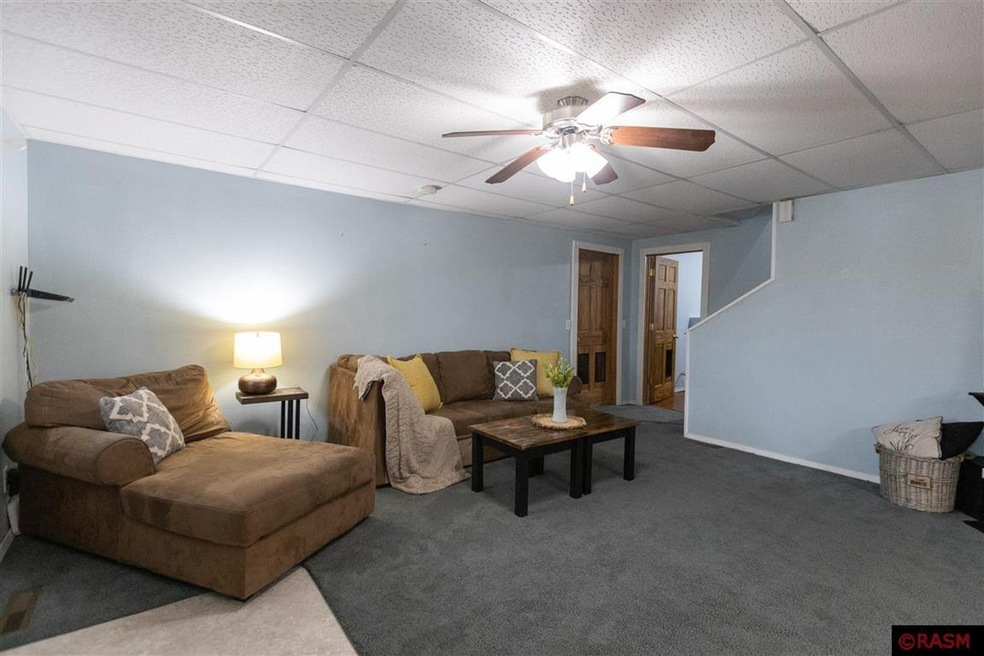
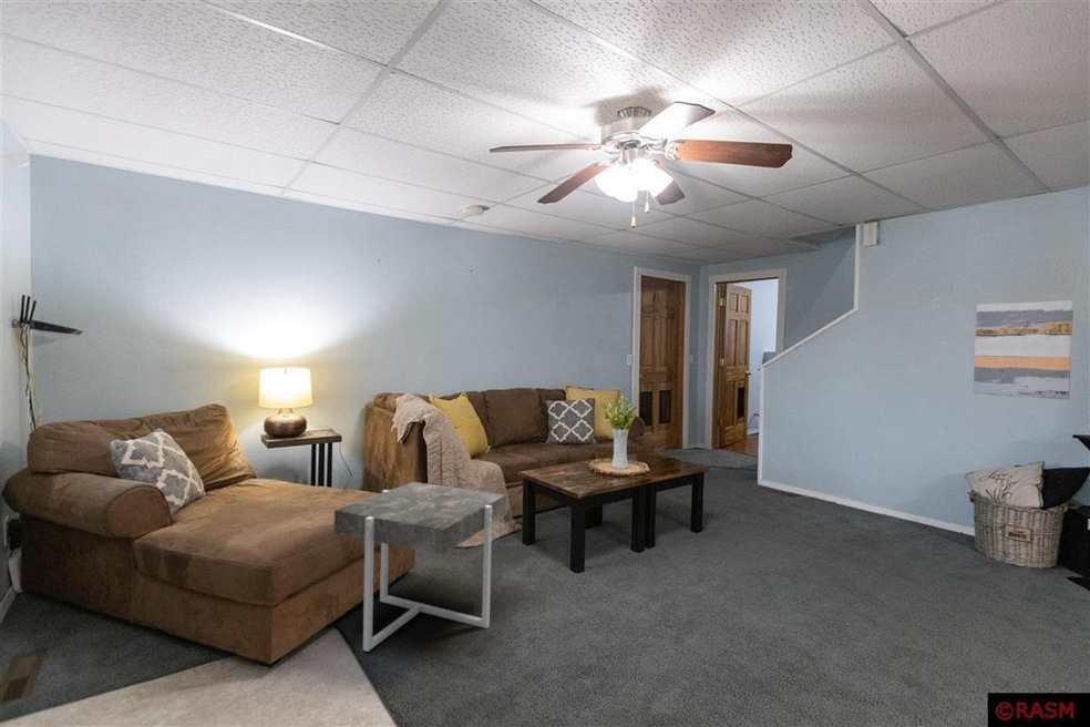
+ side table (424, 551)
+ wall art (1020, 349)
